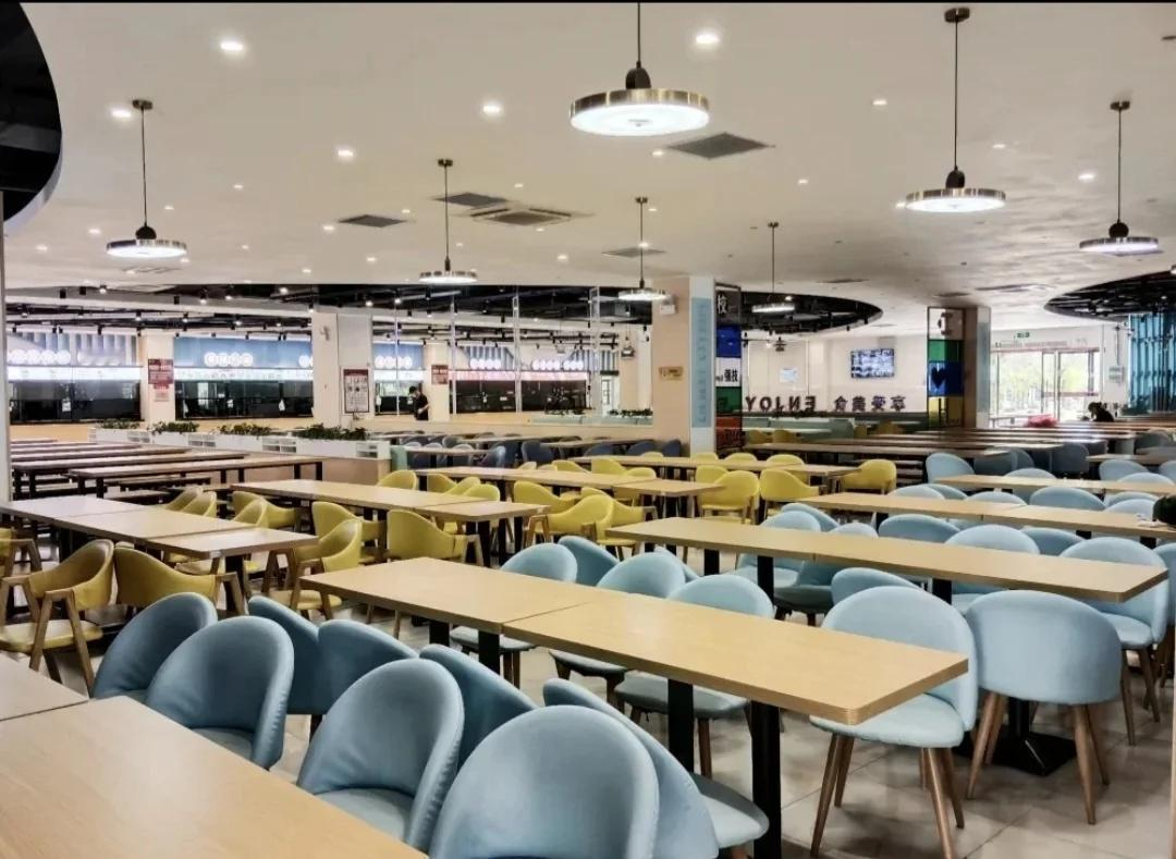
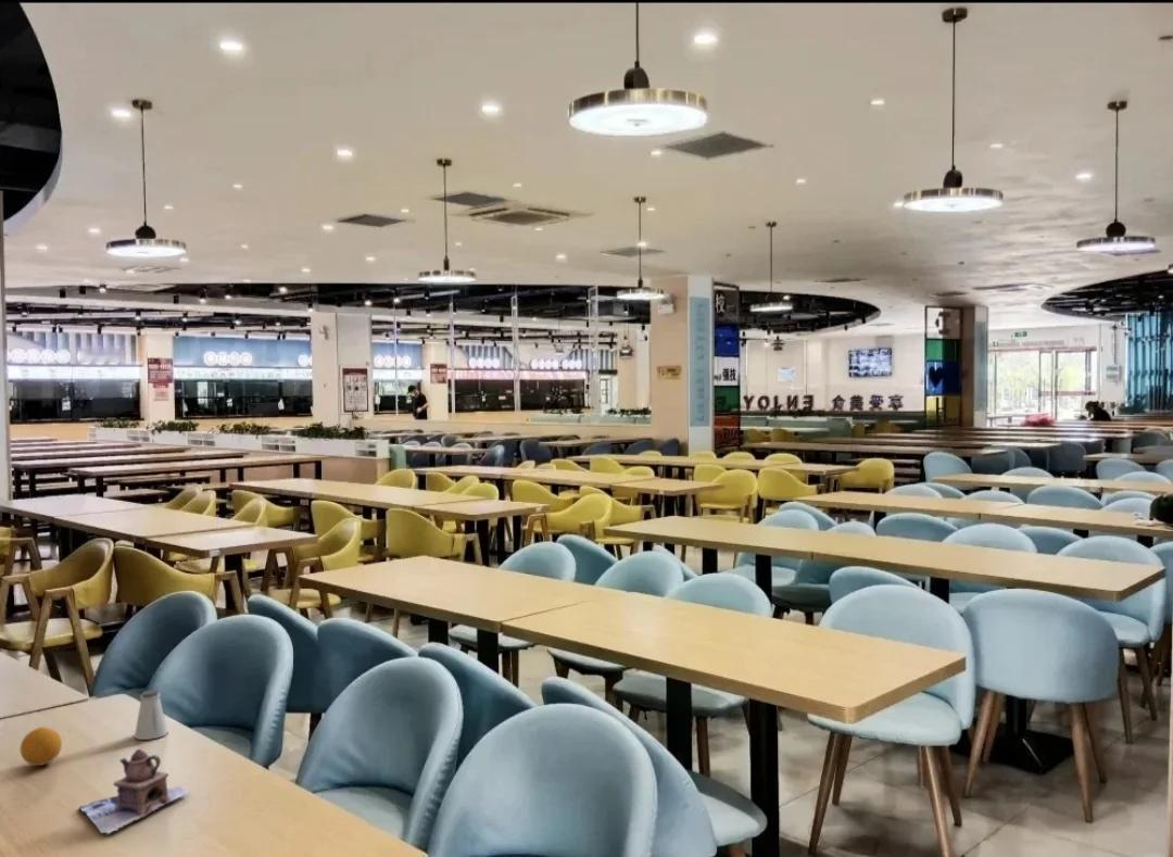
+ saltshaker (150, 713)
+ fruit (40, 745)
+ teapot (138, 778)
